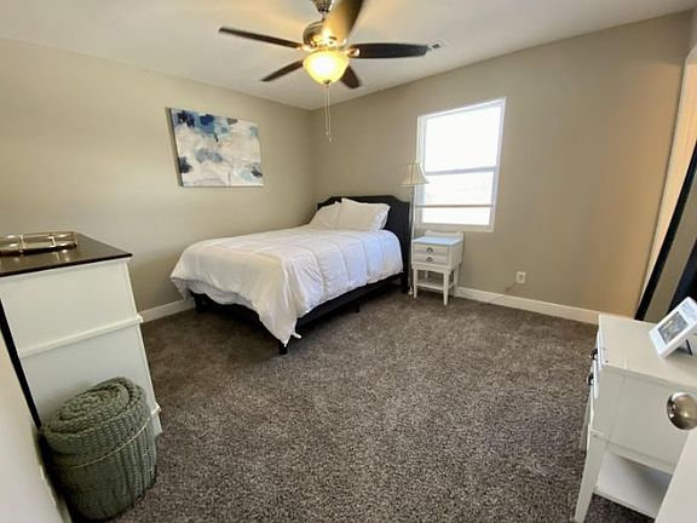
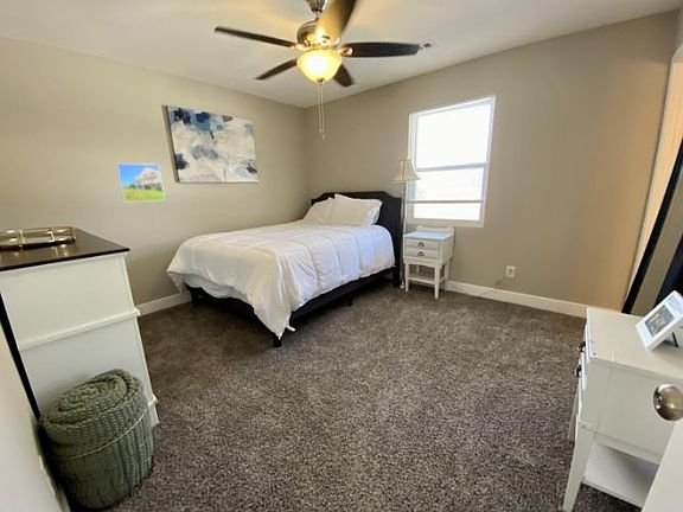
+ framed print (141, 183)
